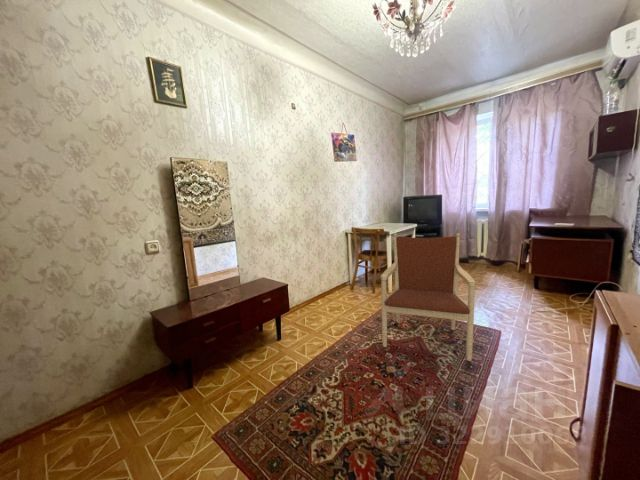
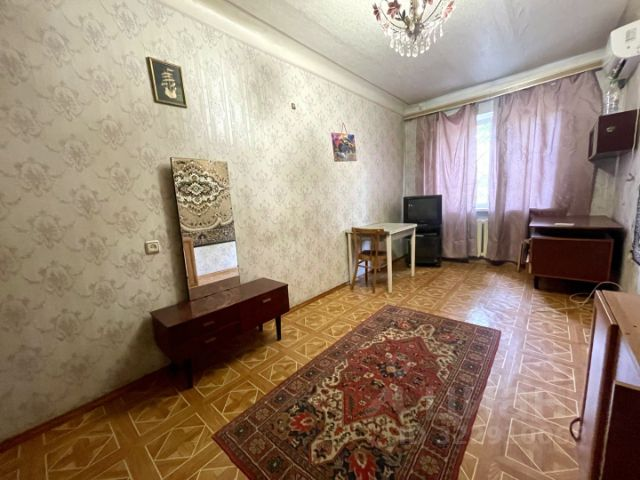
- armchair (424, 287)
